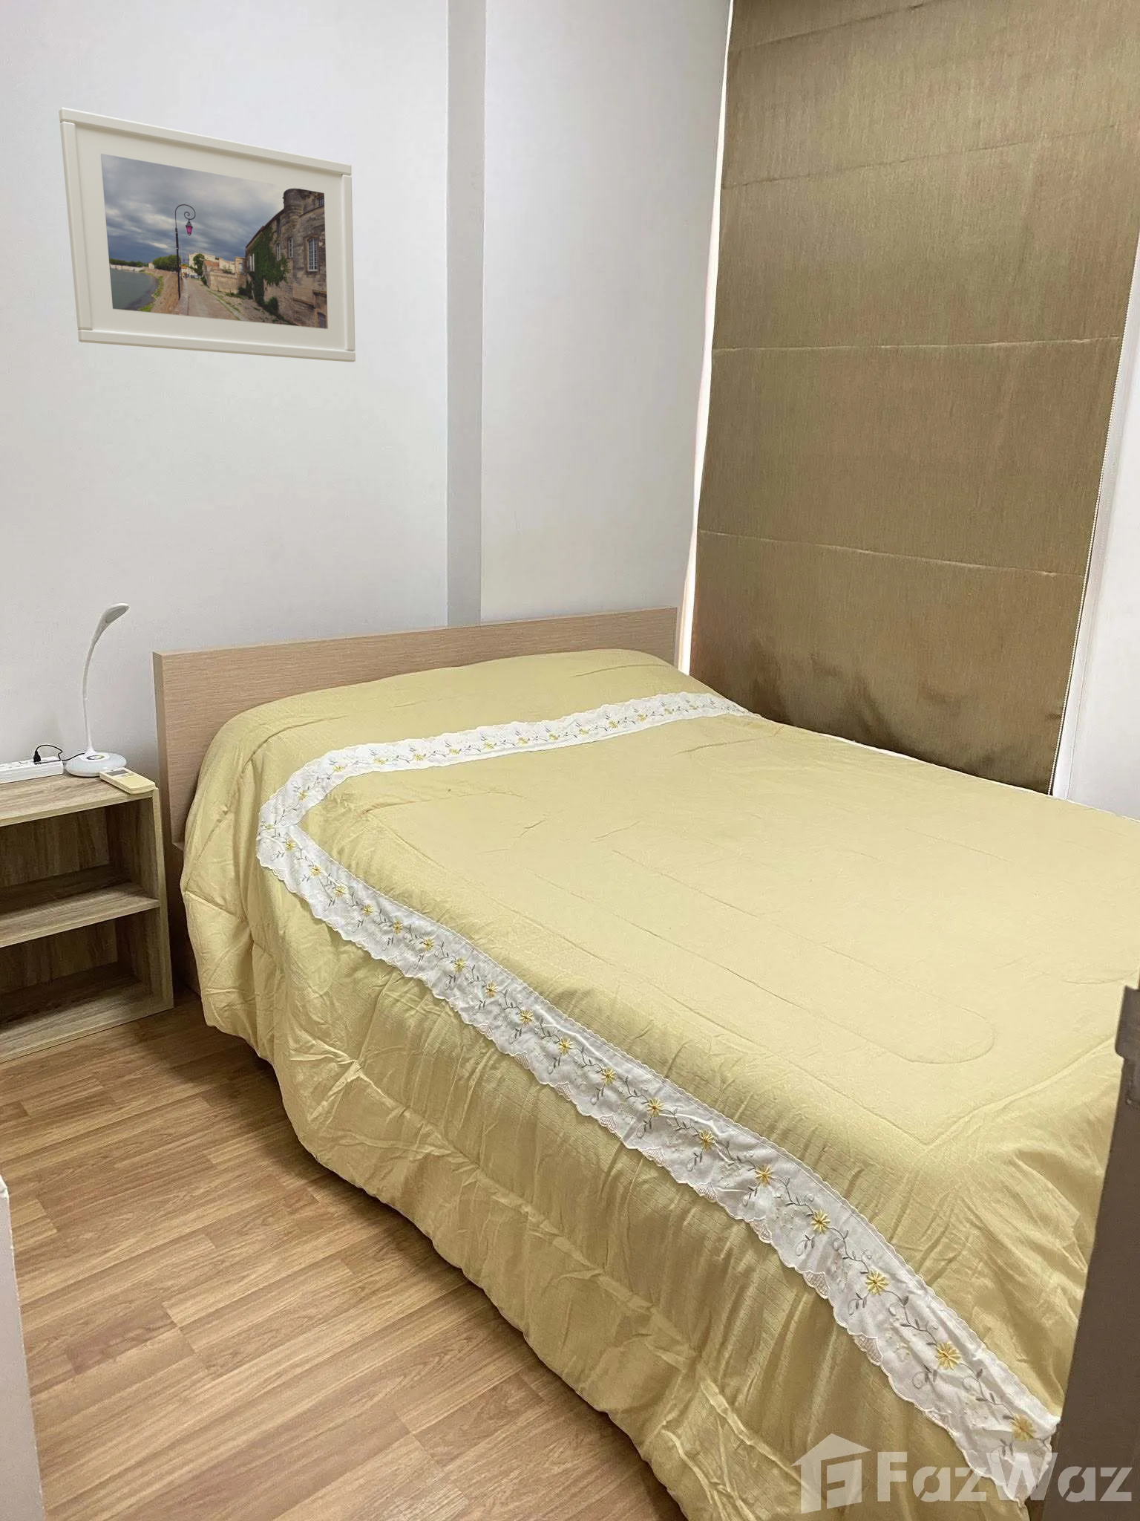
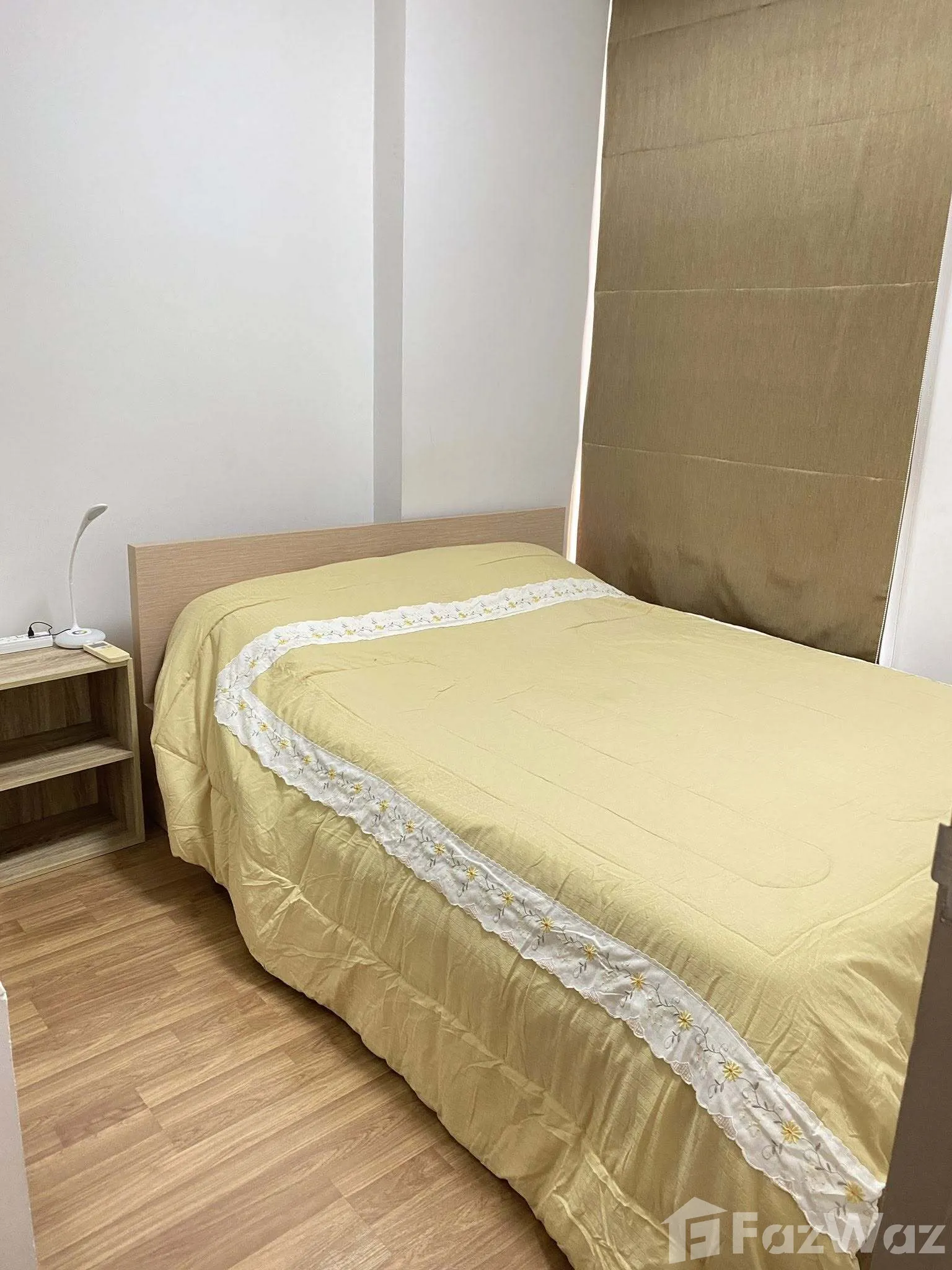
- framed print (222, 248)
